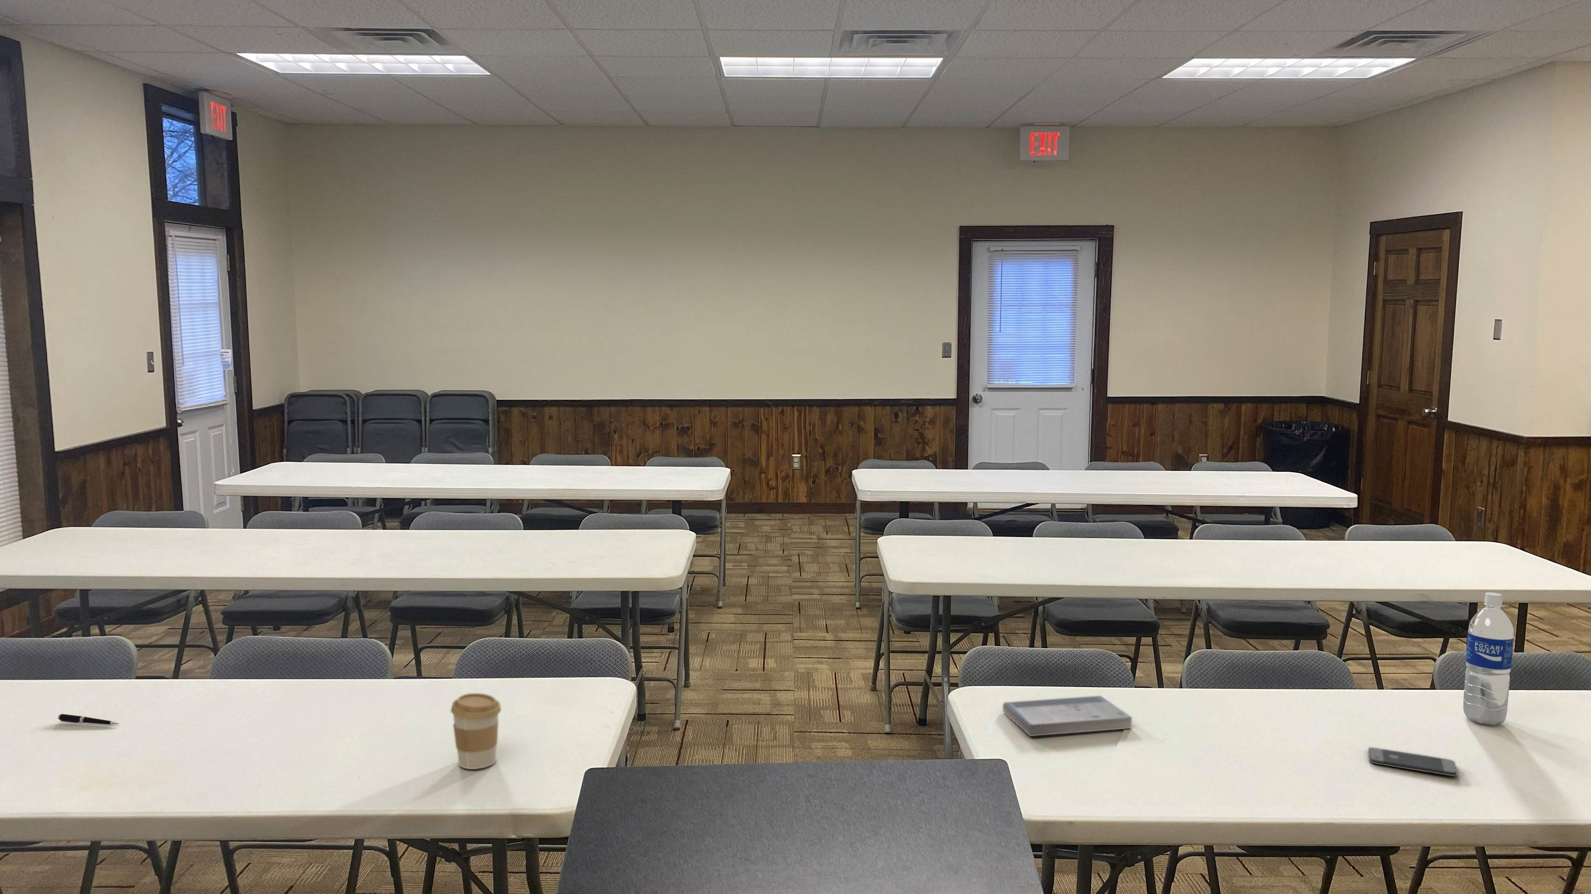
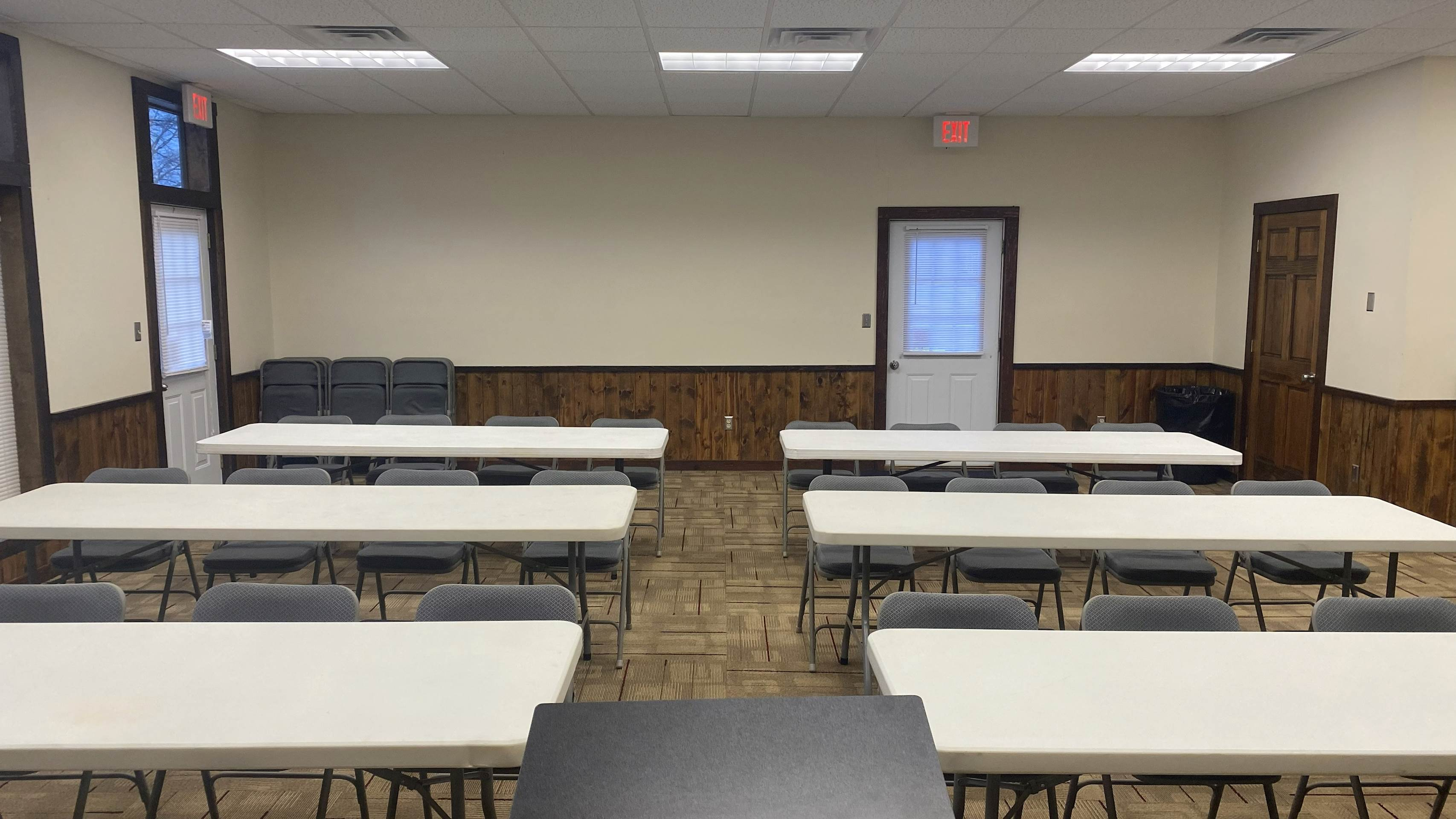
- smartphone (1411, 761)
- book (1065, 714)
- pen (89, 719)
- coffee cup (476, 729)
- water bottle (1488, 657)
